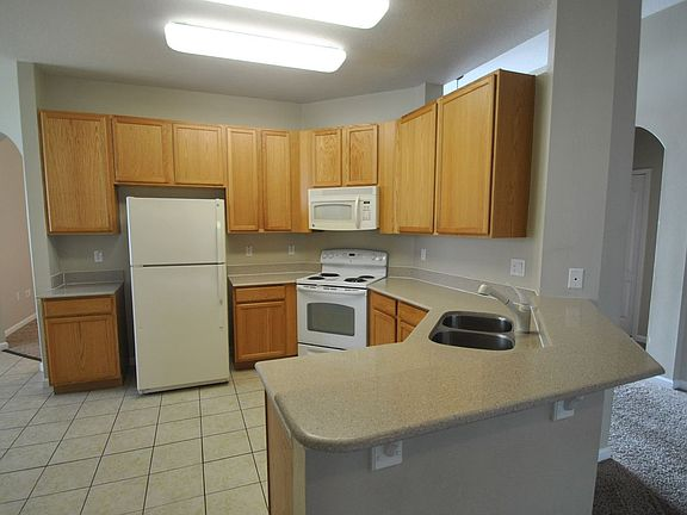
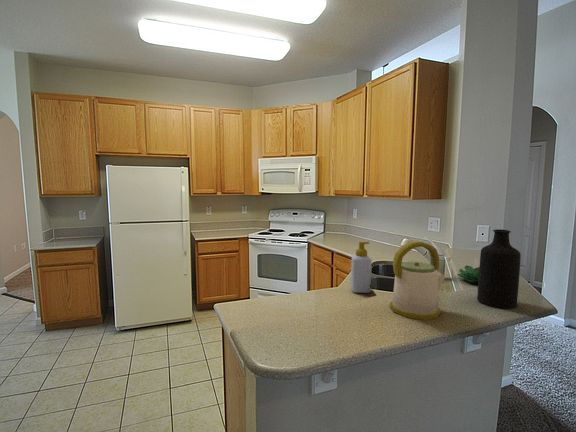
+ bottle (499, 266)
+ soap bottle (361, 266)
+ kettle (420, 275)
+ succulent plant (478, 274)
